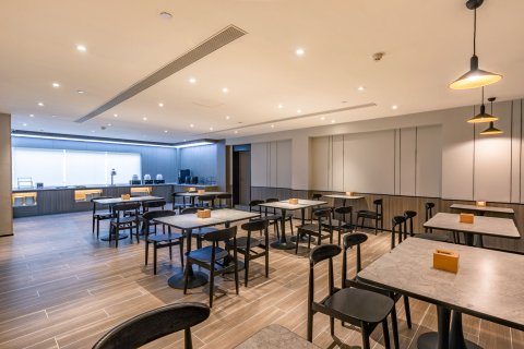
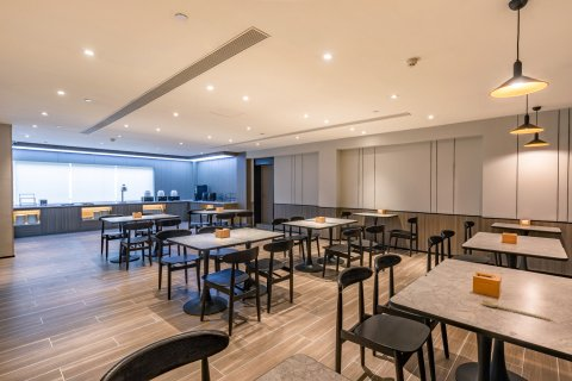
+ spoon (512, 310)
